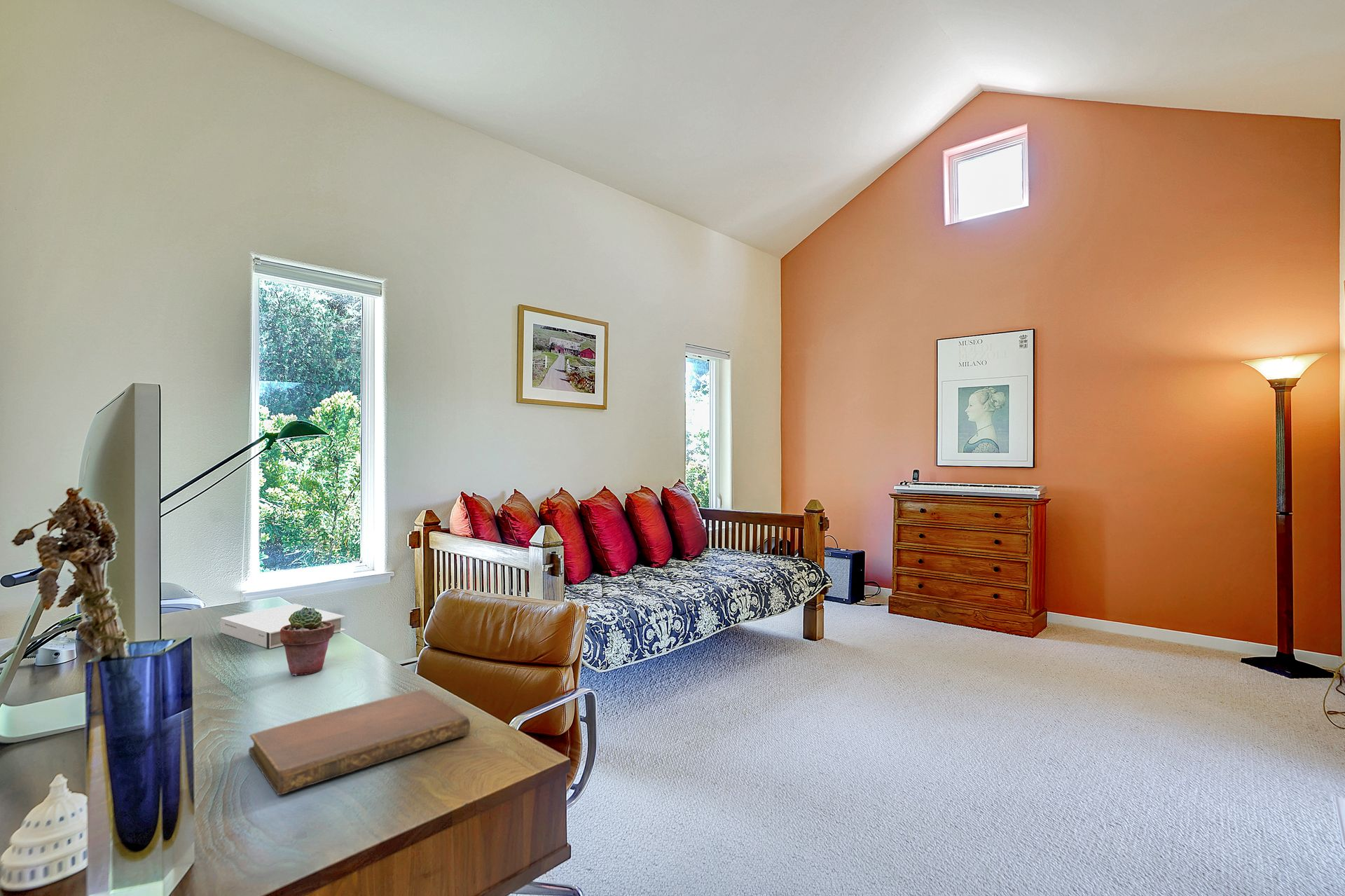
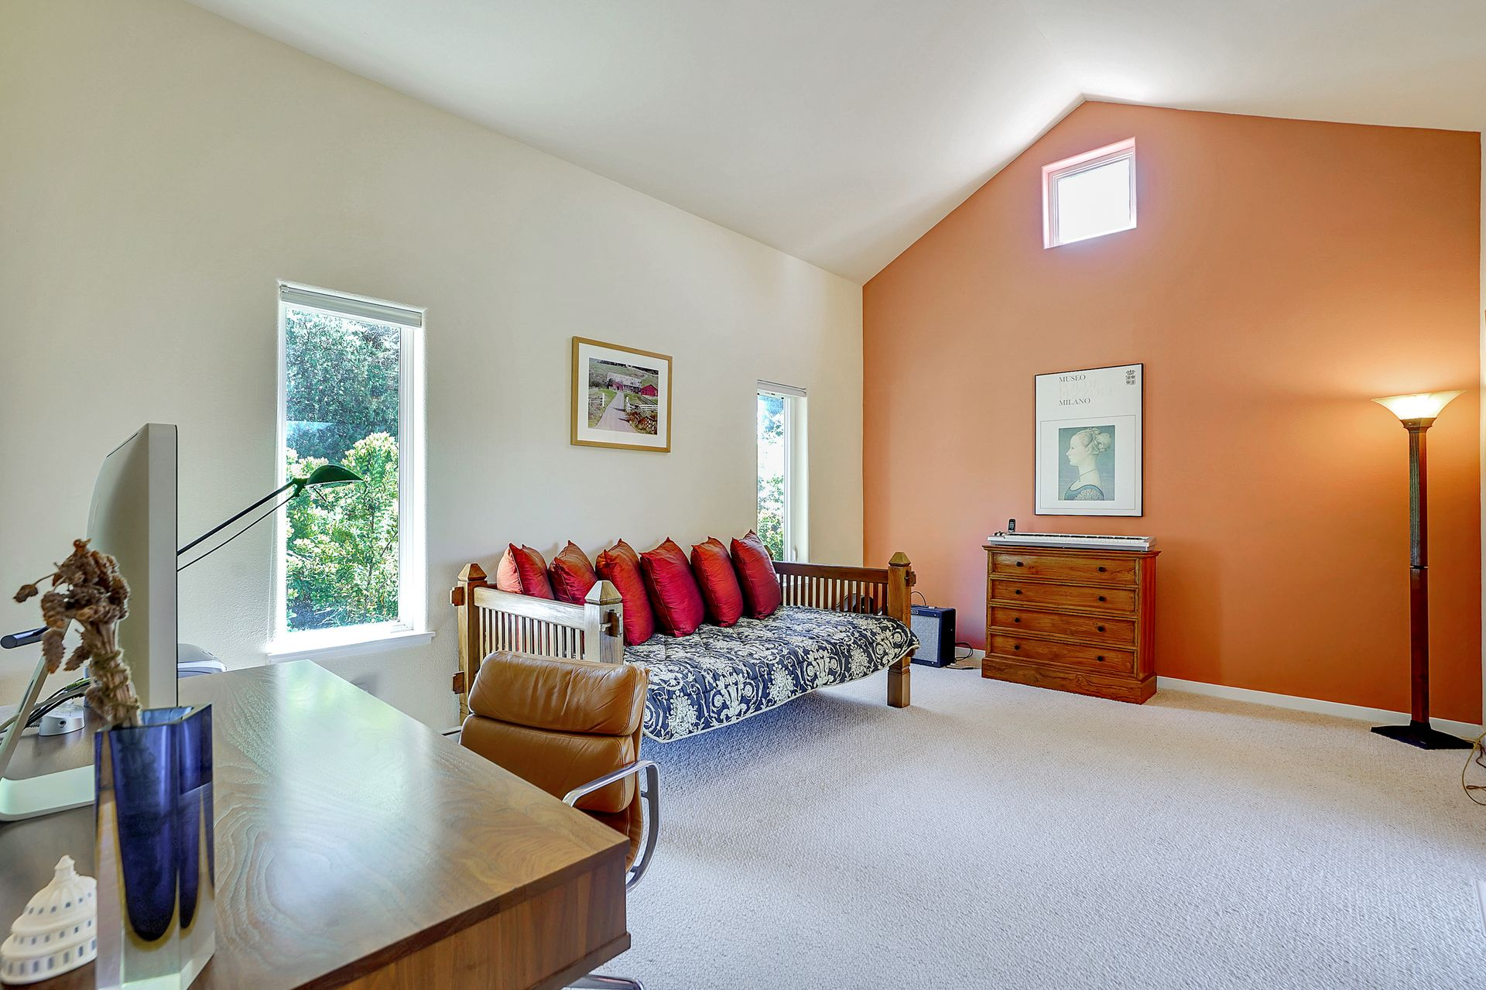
- potted succulent (307, 638)
- notebook (362, 733)
- hardback book (283, 623)
